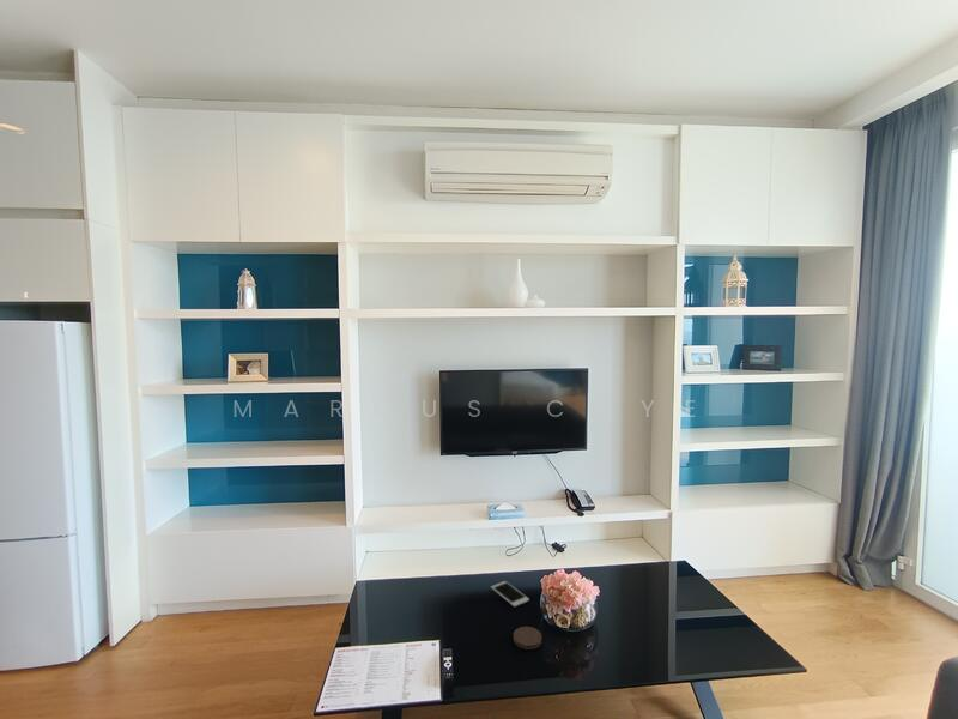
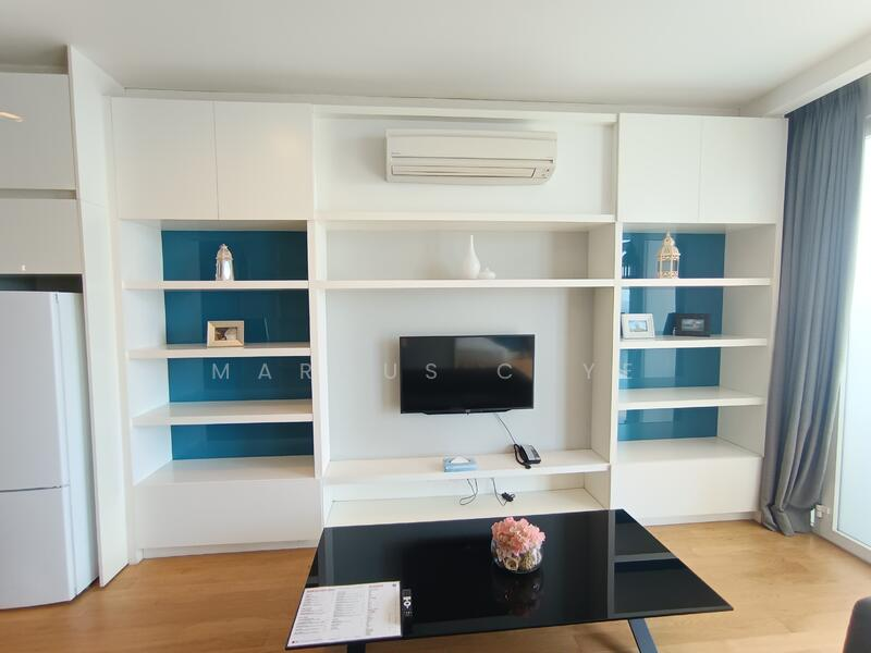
- coaster (527, 638)
- cell phone (509, 593)
